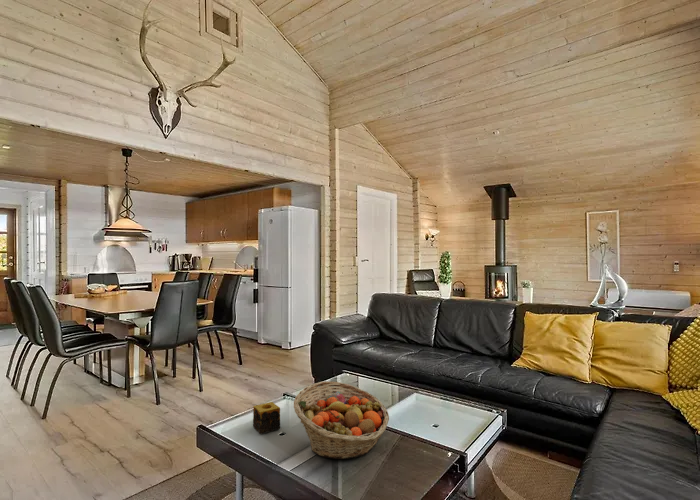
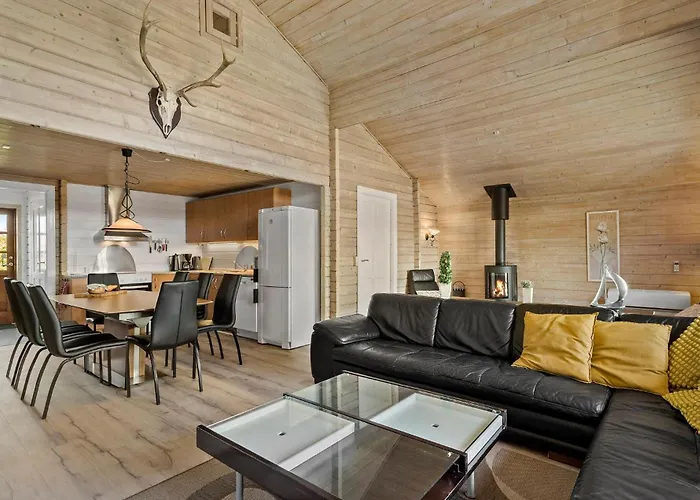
- fruit basket (342, 416)
- candle (266, 417)
